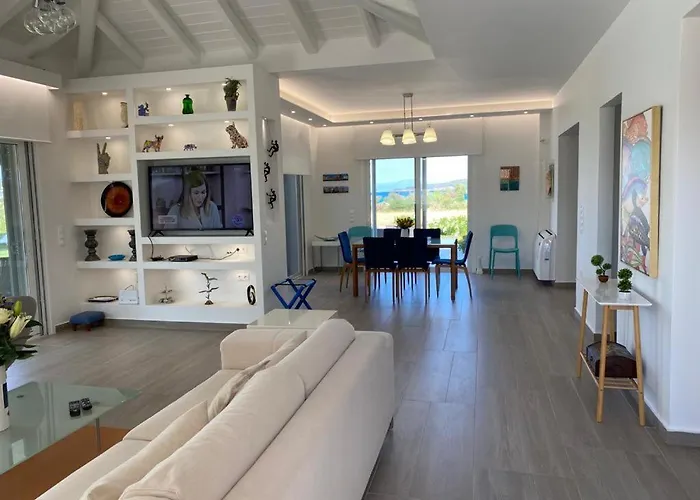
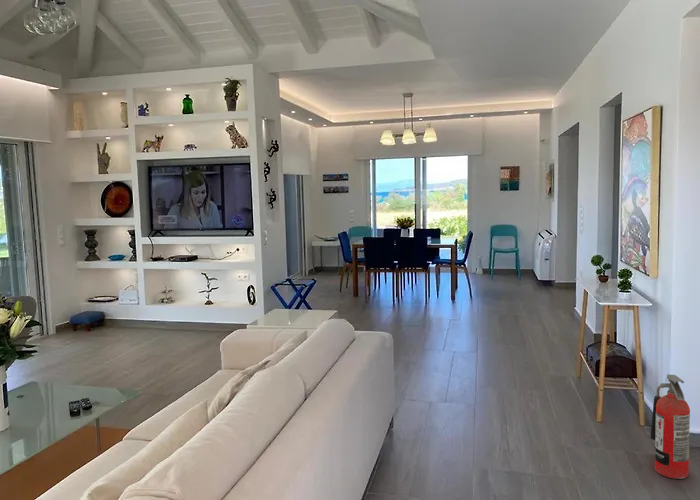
+ fire extinguisher (671, 423)
